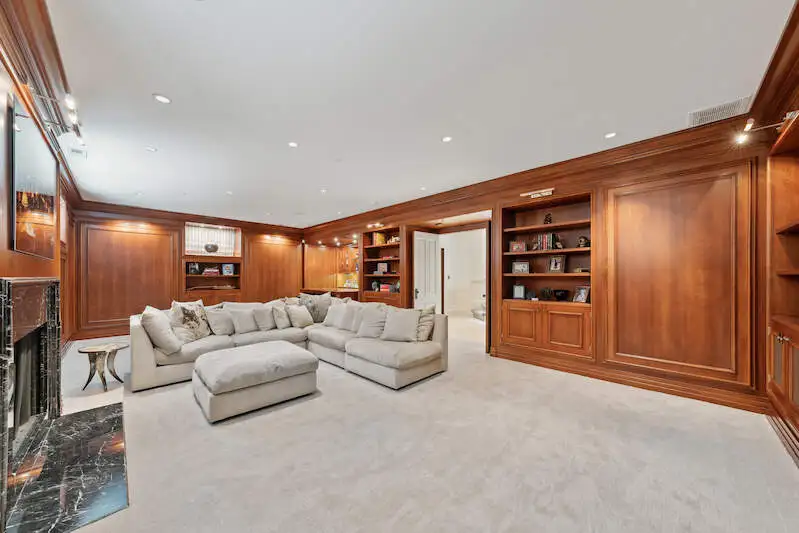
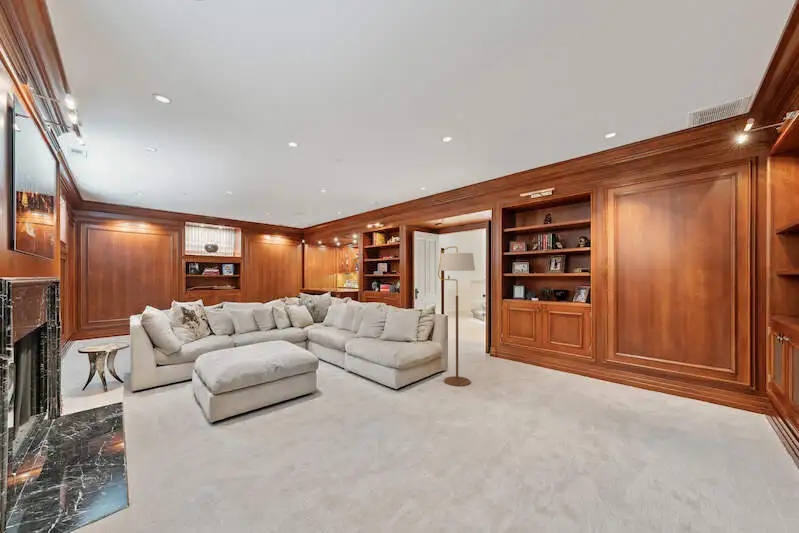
+ floor lamp (456, 313)
